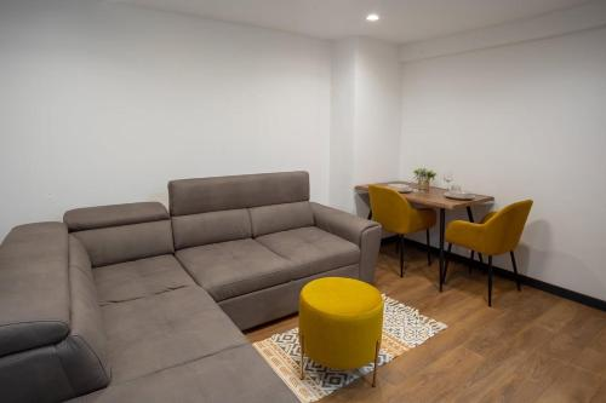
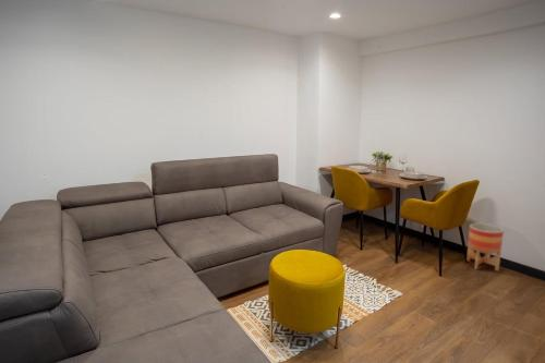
+ planter (484, 246)
